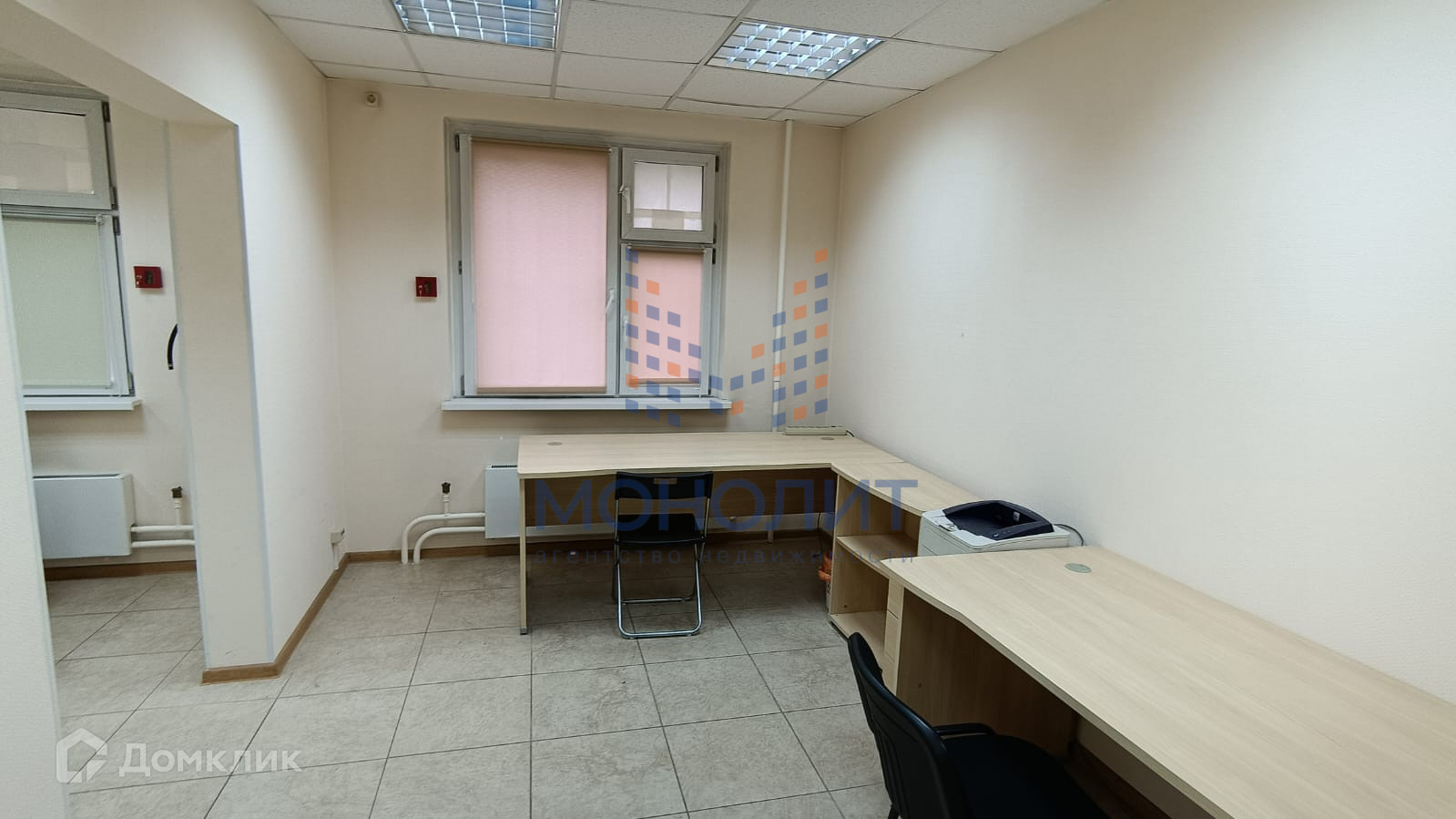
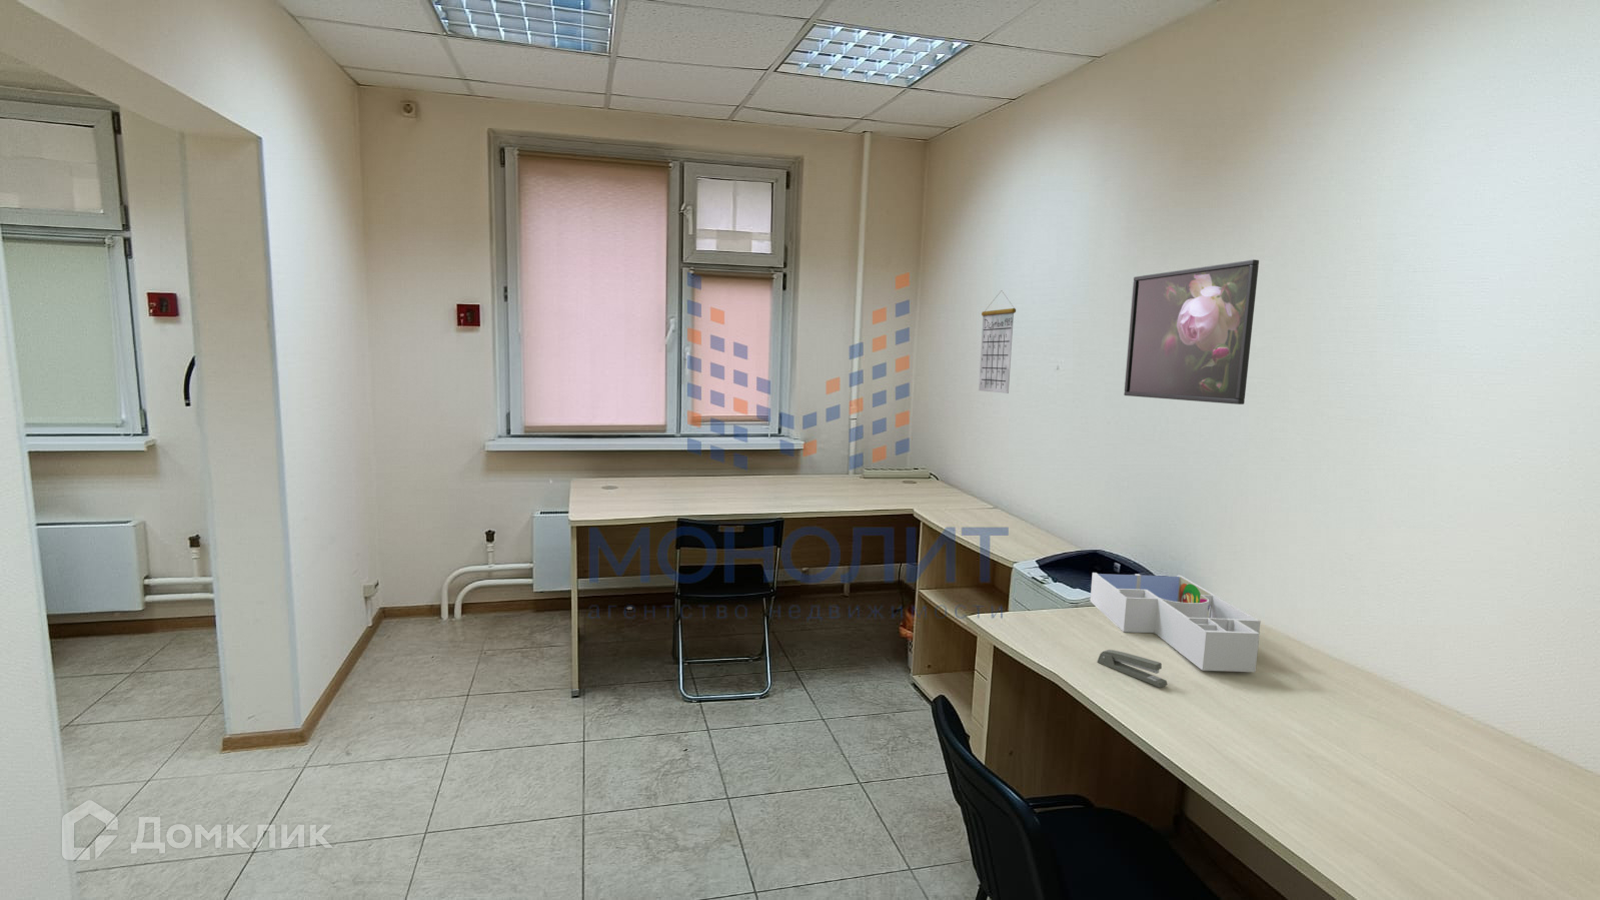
+ calendar (996, 342)
+ stapler (1132, 664)
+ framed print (1184, 334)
+ desk organizer (1175, 616)
